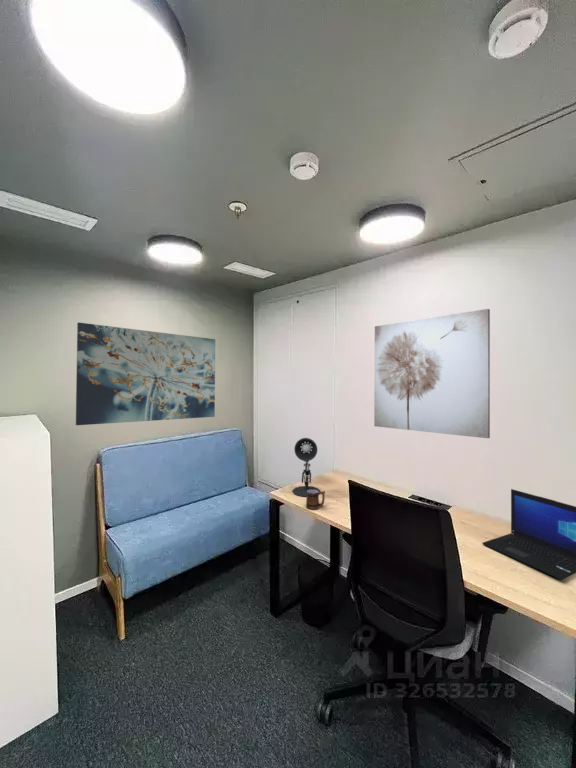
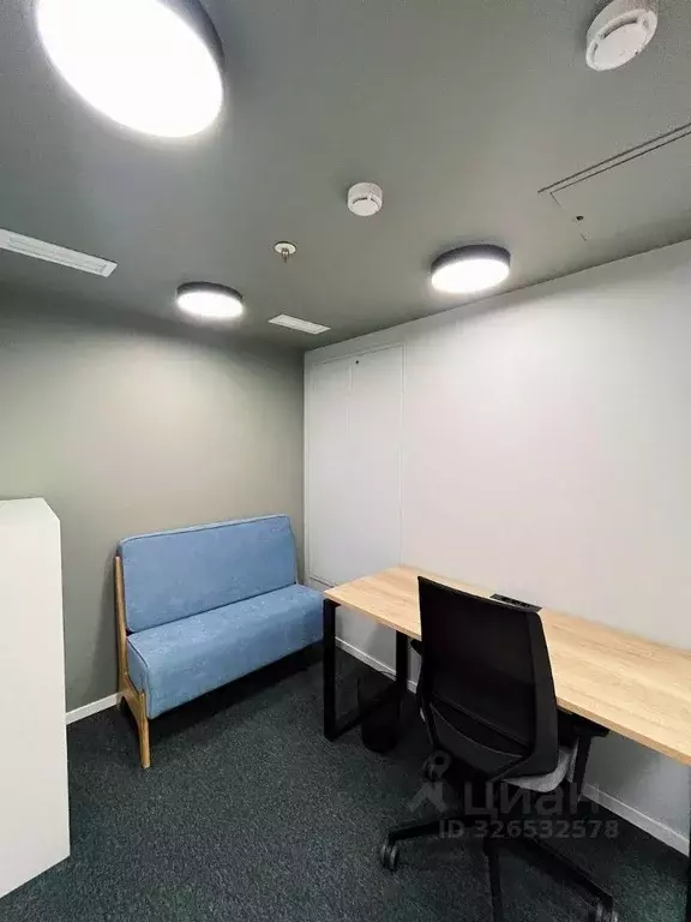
- desk lamp (306, 463)
- laptop (533, 528)
- mug (315, 498)
- wall art (155, 376)
- wall art (424, 375)
